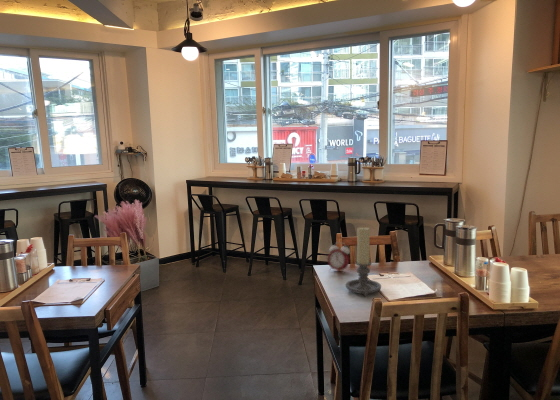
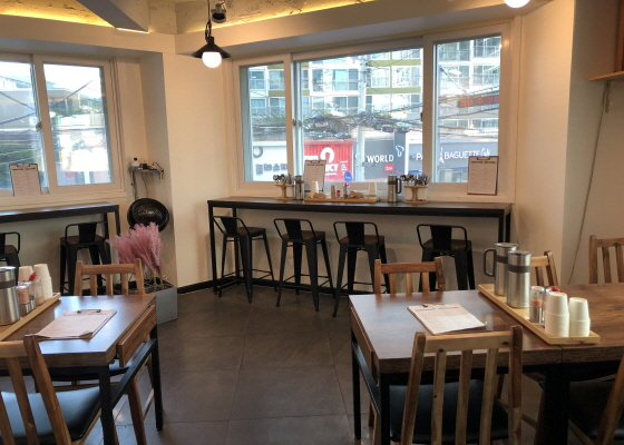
- alarm clock (338, 257)
- candle holder (363, 259)
